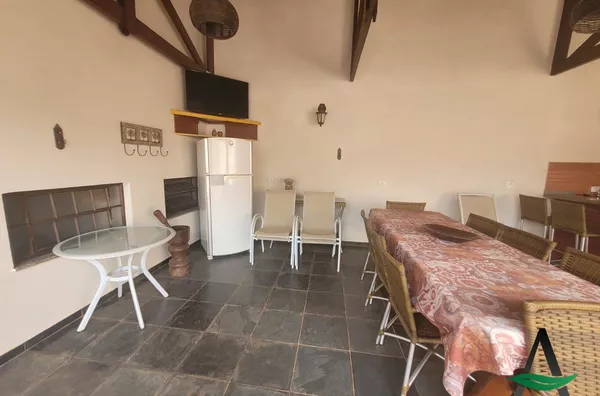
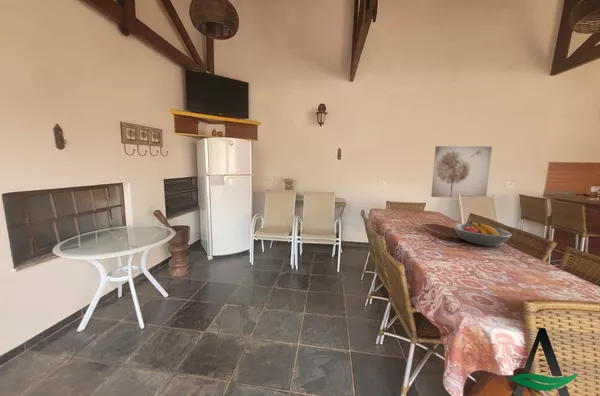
+ fruit bowl (480, 234)
+ wall art (460, 172)
